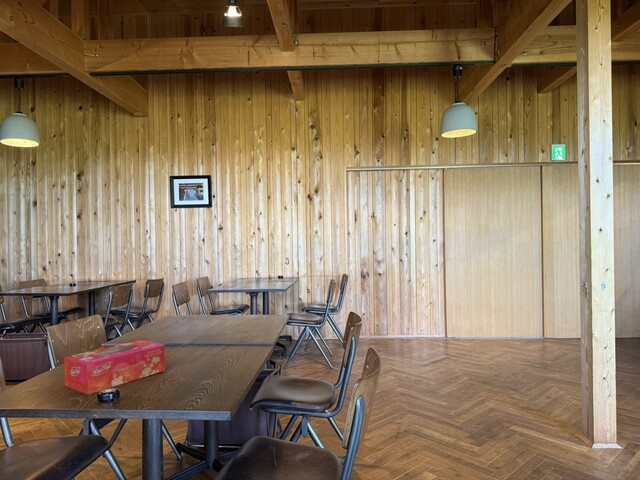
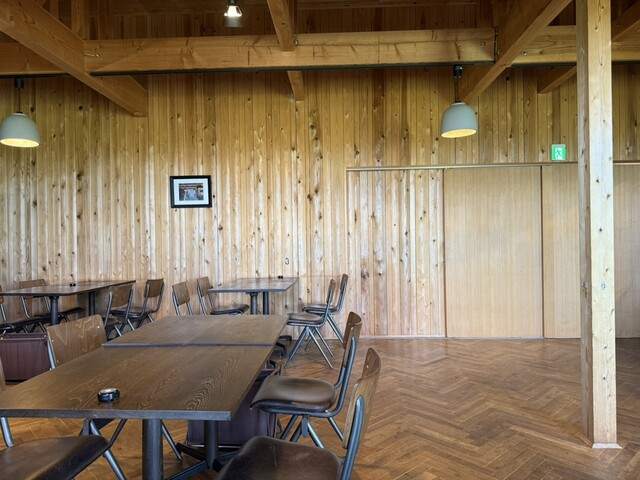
- tissue box (117, 364)
